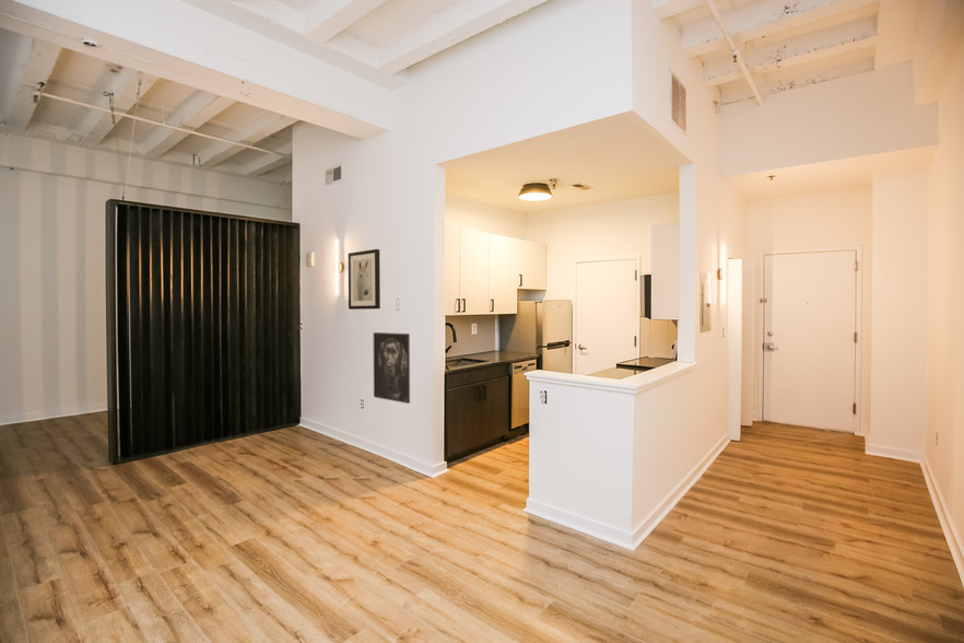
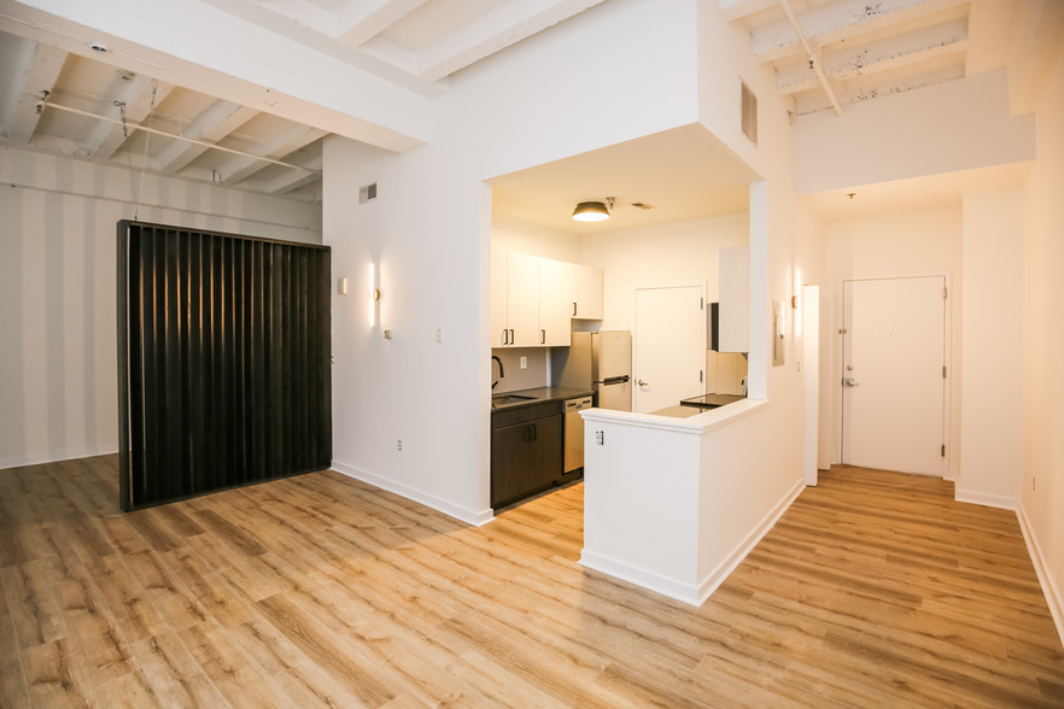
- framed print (390, 366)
- wall art (363, 280)
